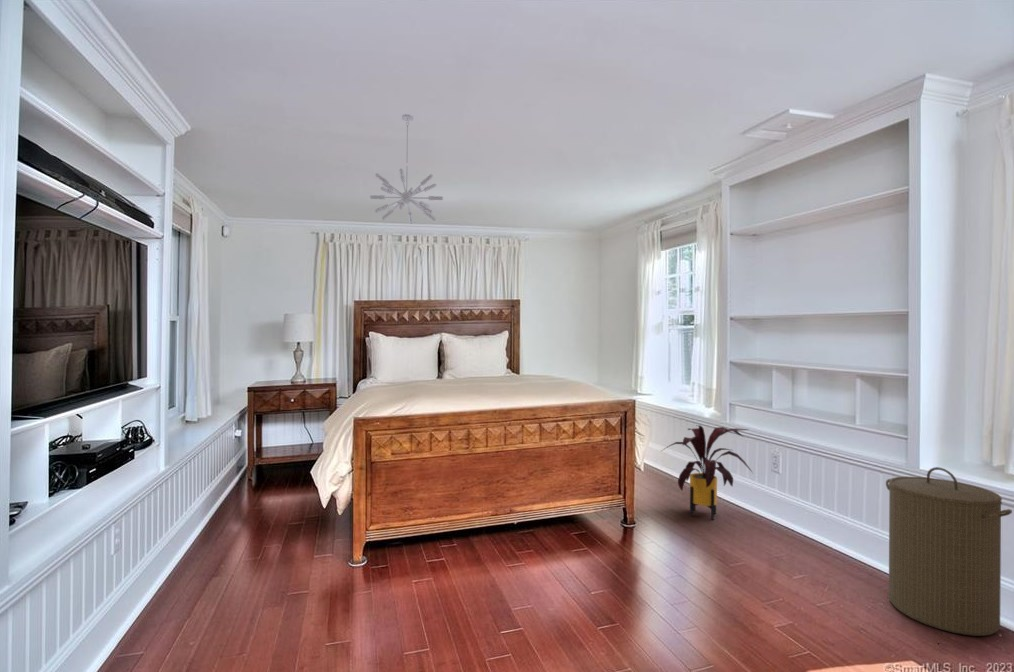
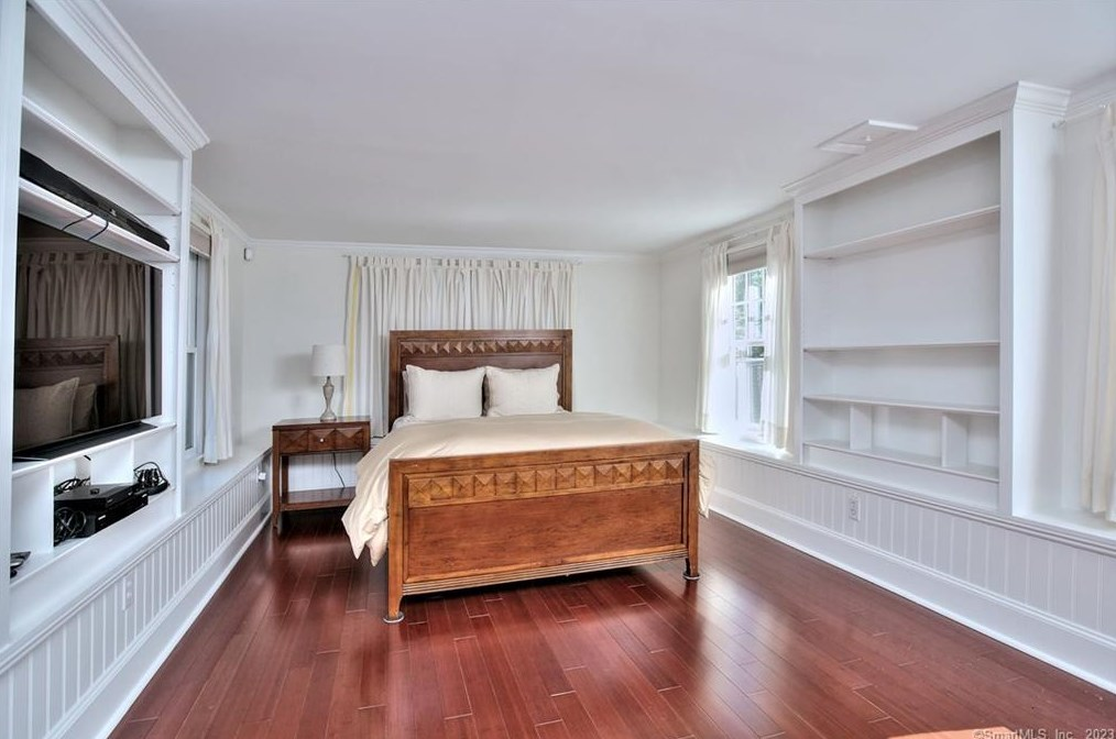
- chandelier (406, 168)
- laundry hamper (942, 540)
- house plant (706, 468)
